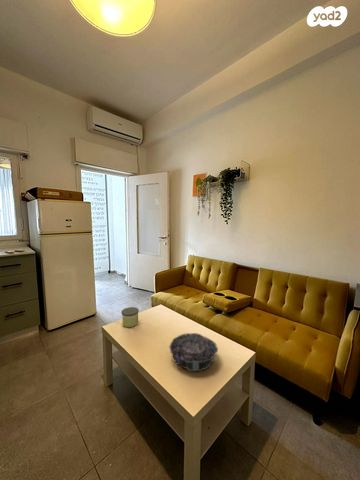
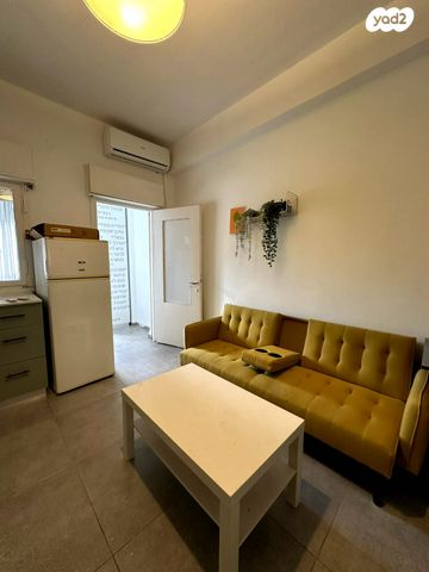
- candle (130, 317)
- decorative bowl (193, 352)
